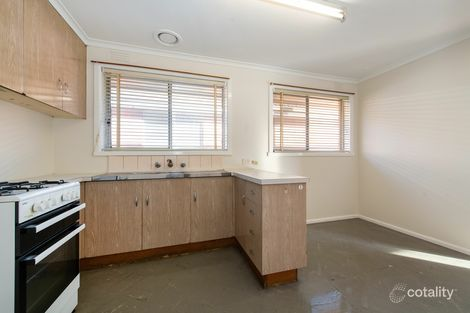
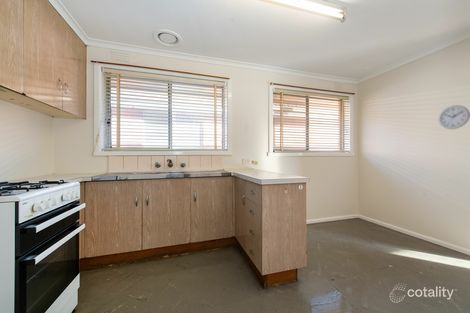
+ wall clock (453, 117)
